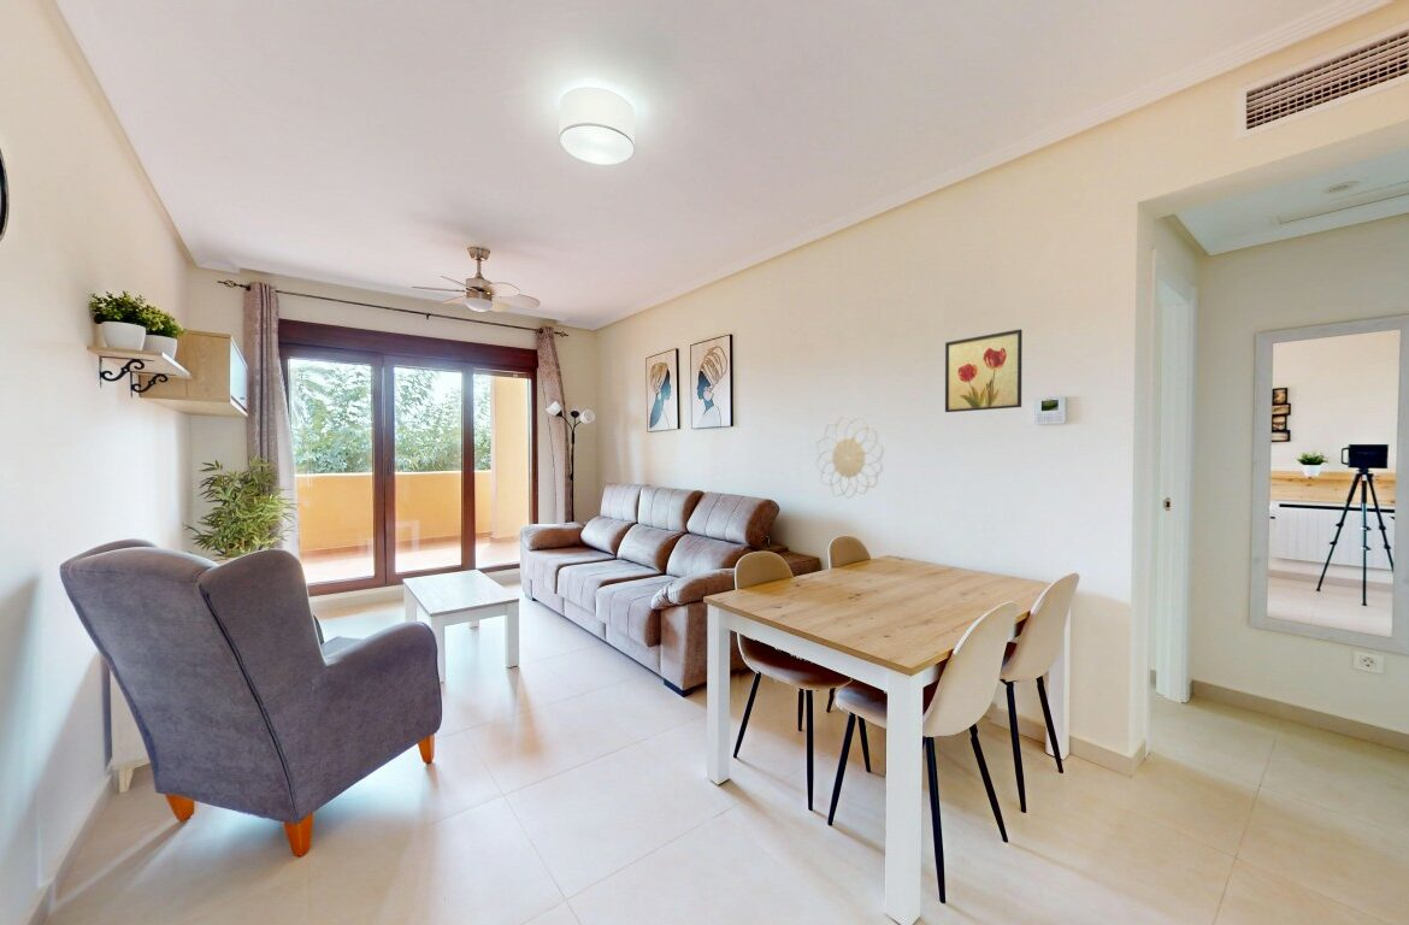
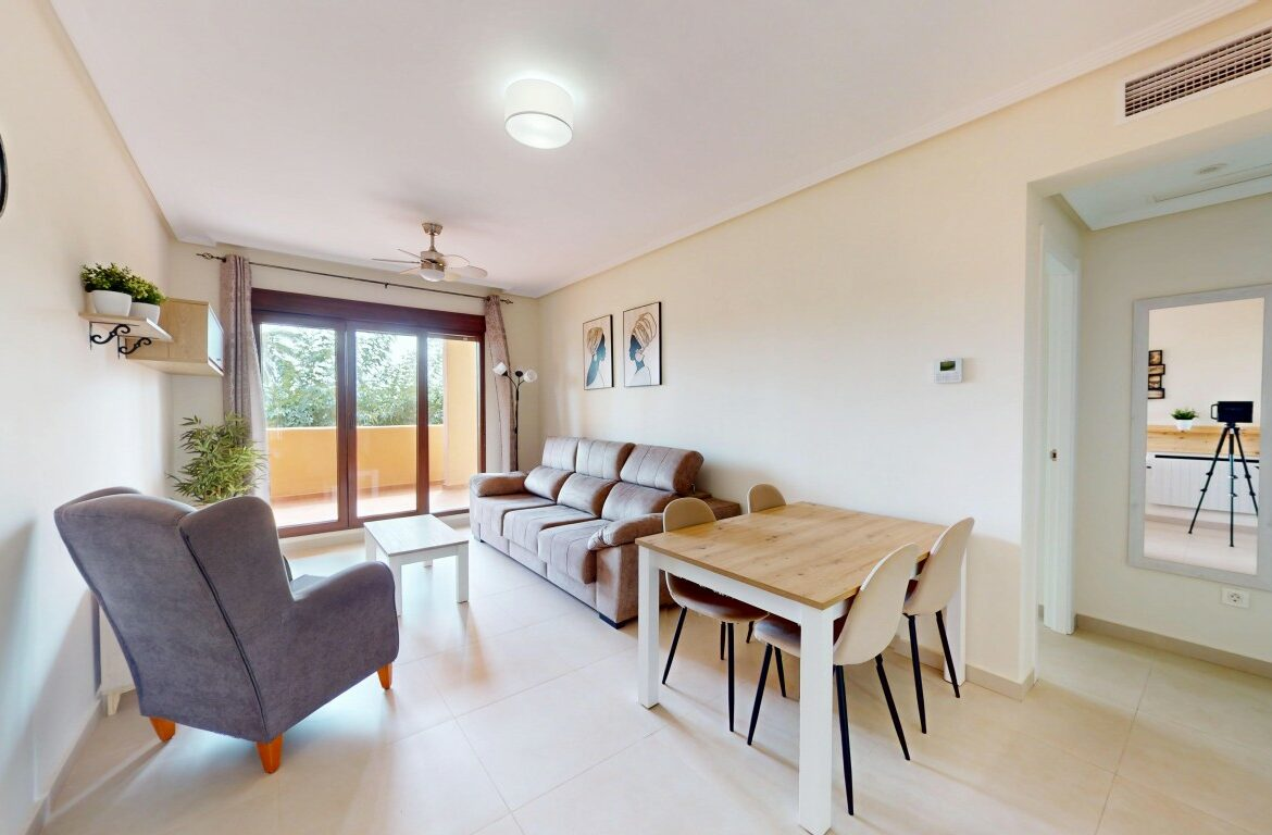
- wall art (981, 372)
- decorative wall piece (848, 456)
